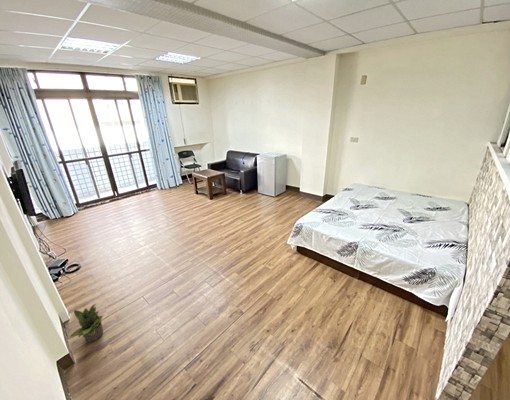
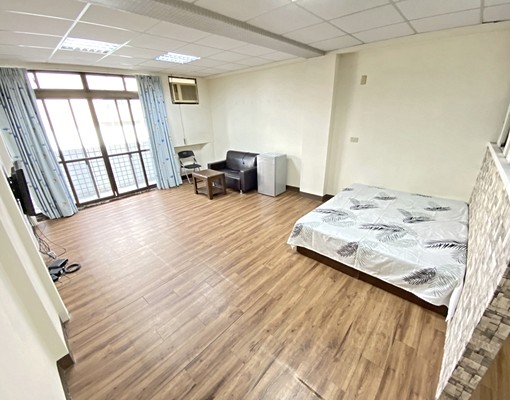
- potted plant (88, 326)
